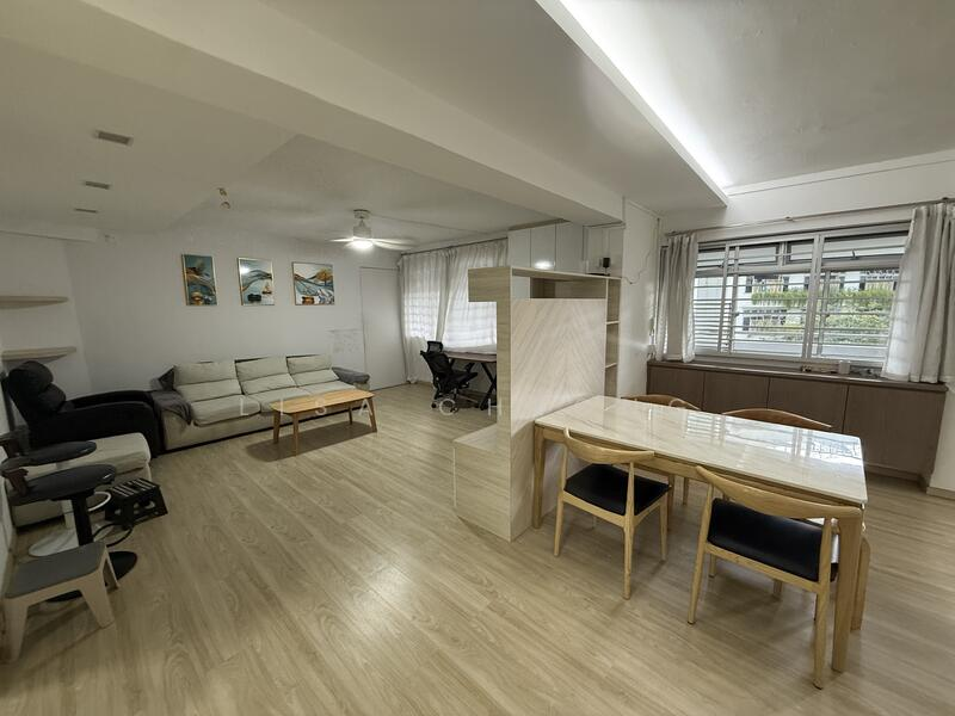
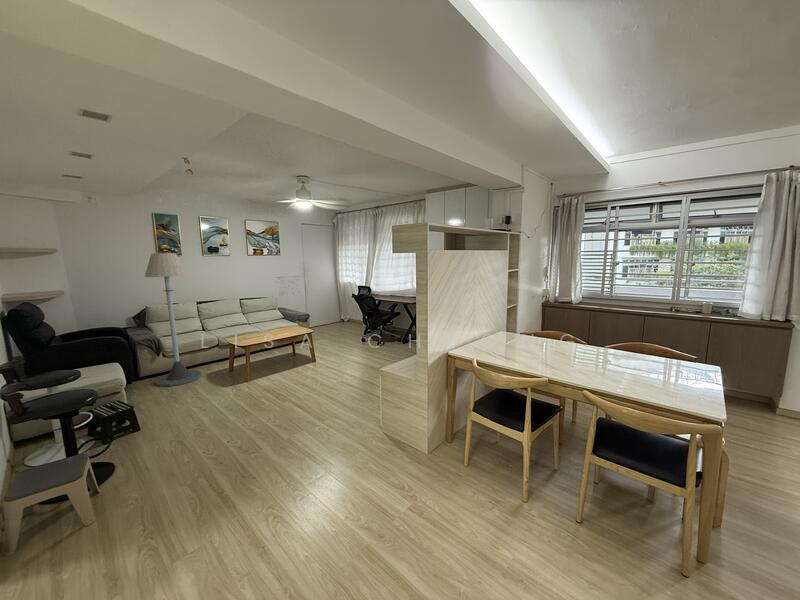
+ floor lamp (171, 317)
